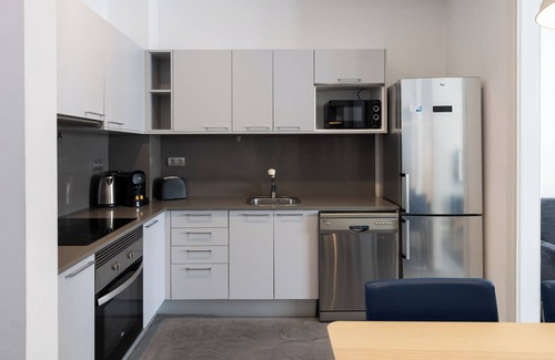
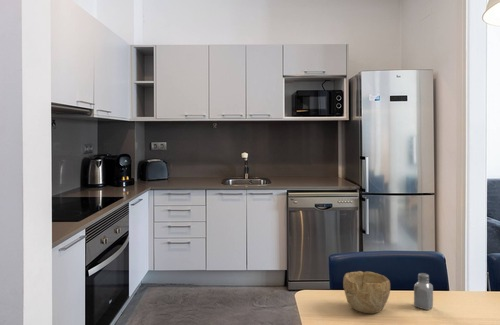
+ saltshaker (423, 290)
+ bowl (366, 292)
